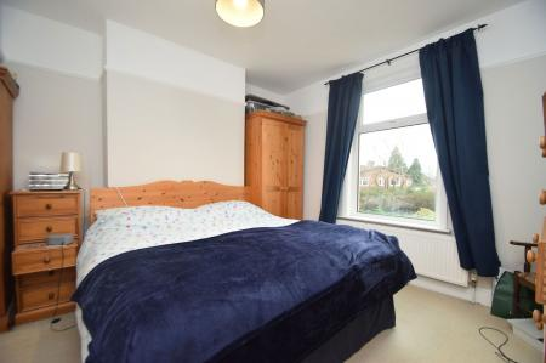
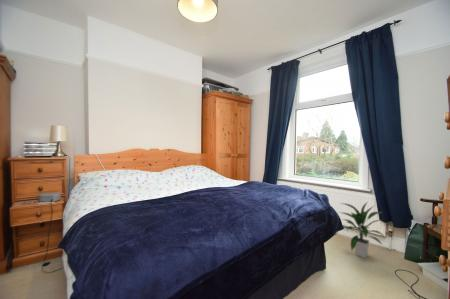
+ indoor plant (360, 228)
